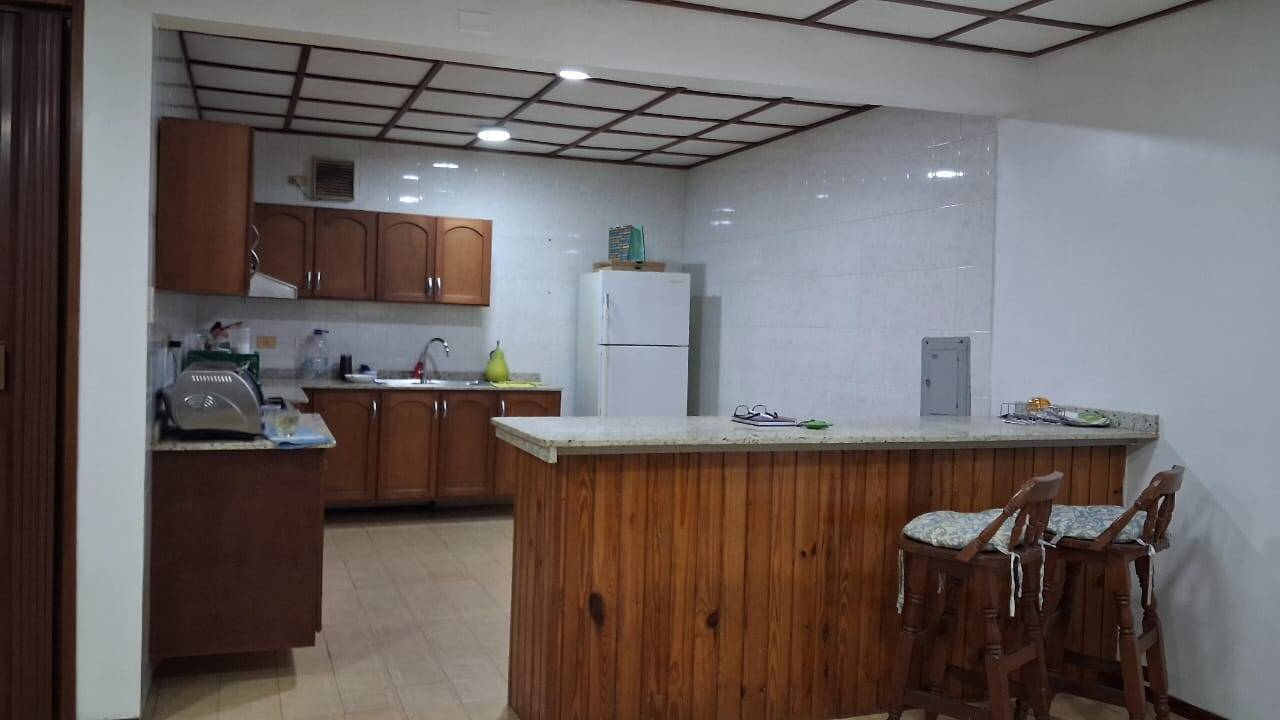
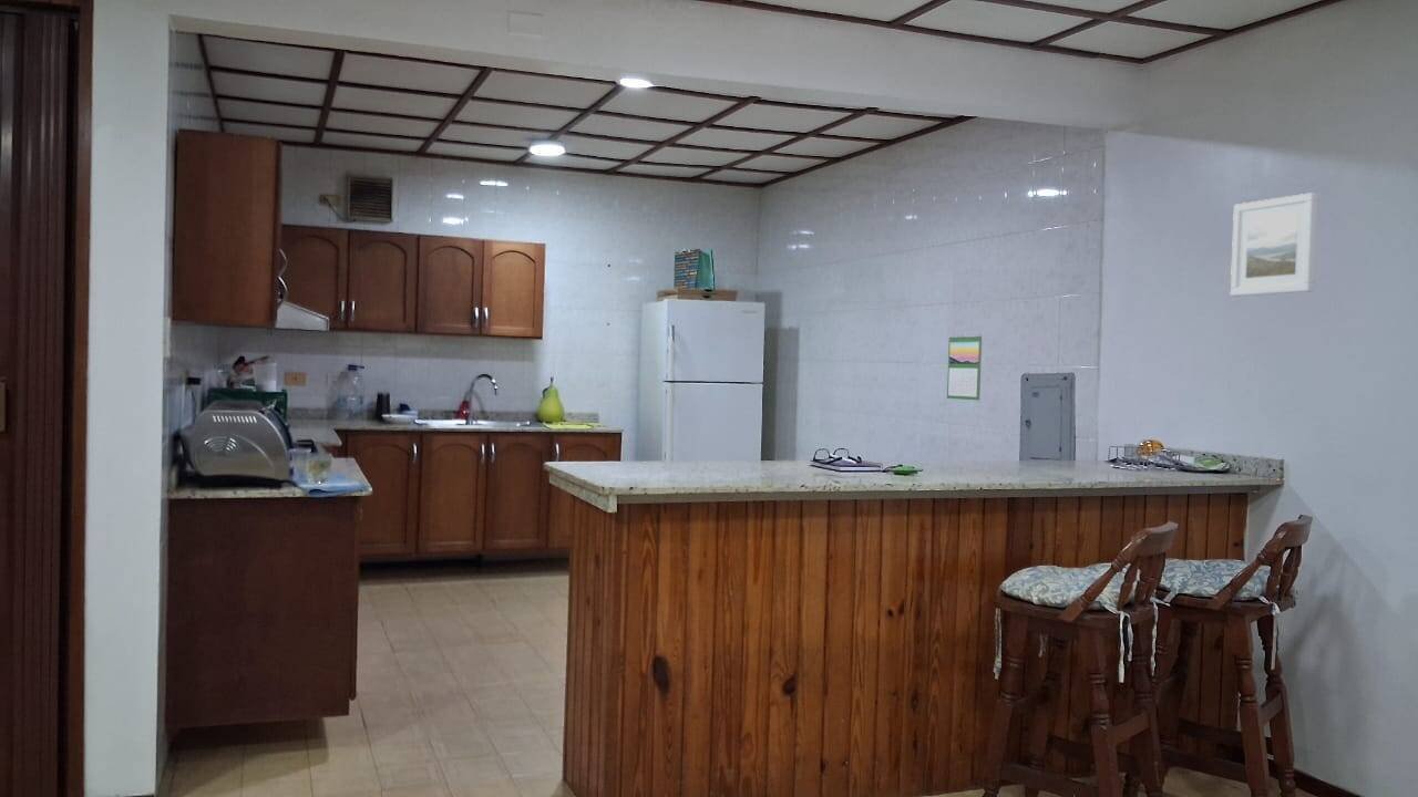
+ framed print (1272, 246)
+ calendar (964, 366)
